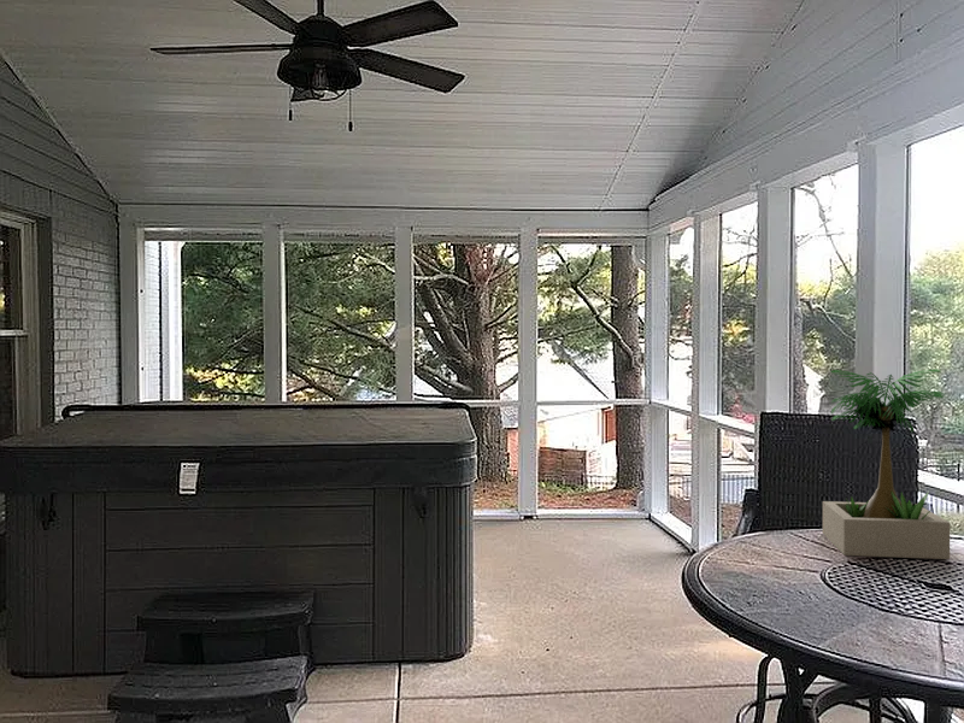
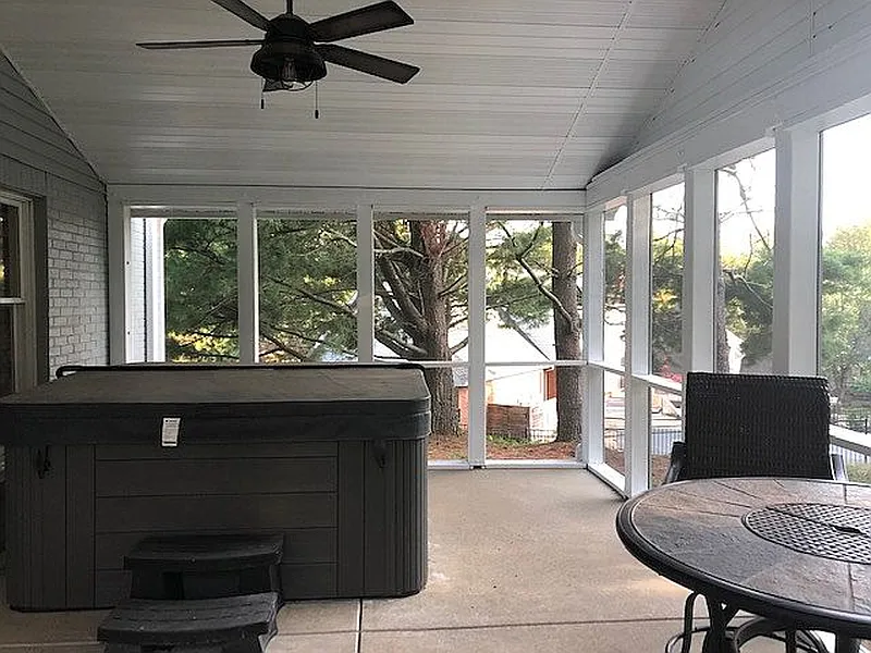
- potted plant (889, 457)
